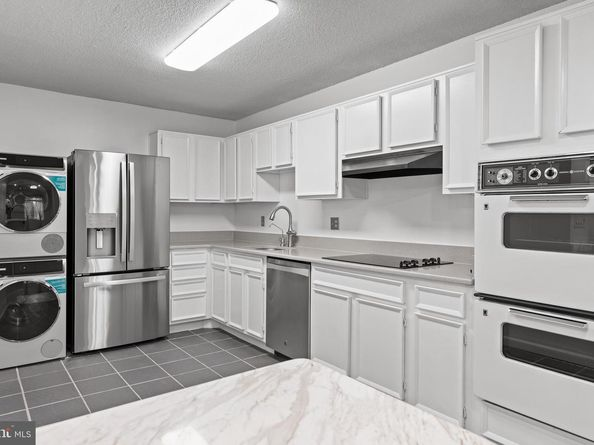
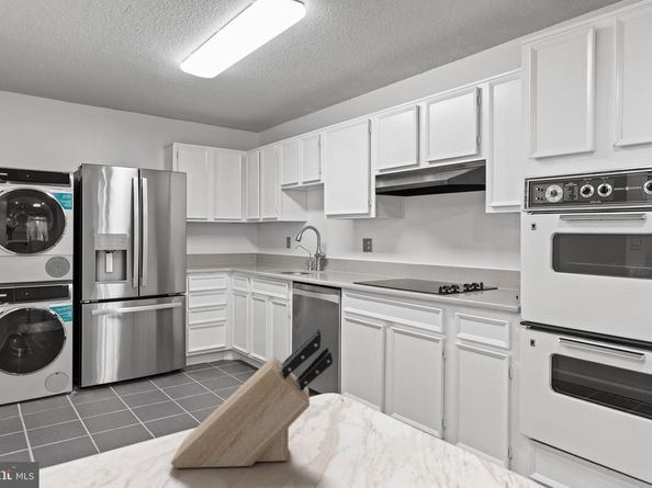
+ knife block (255, 393)
